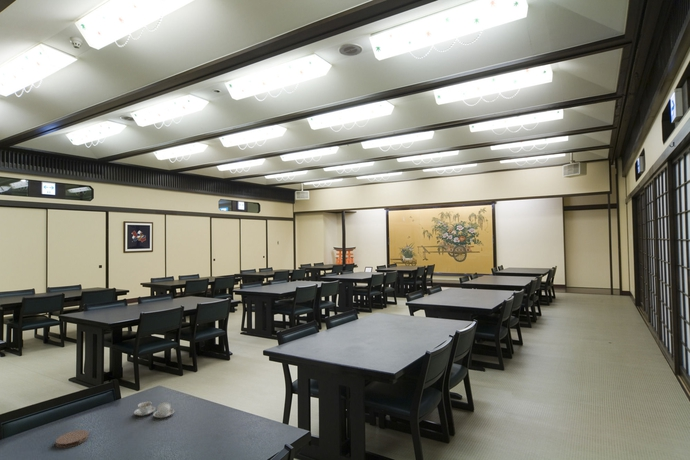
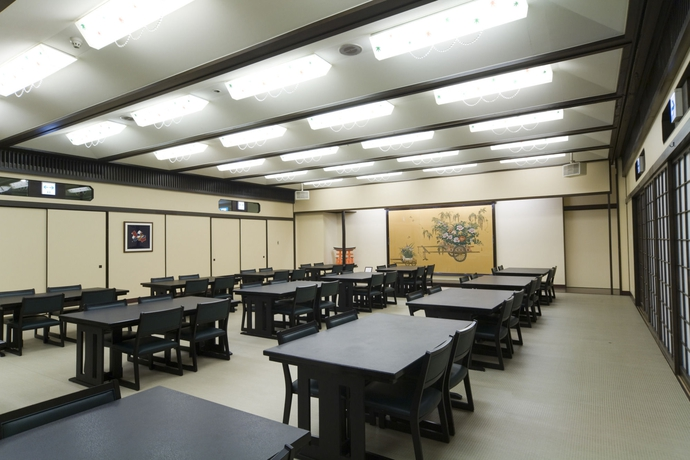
- coaster (72, 438)
- chinaware (154, 407)
